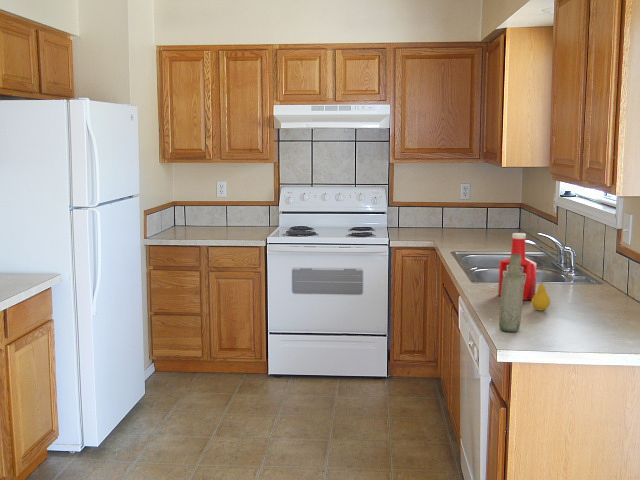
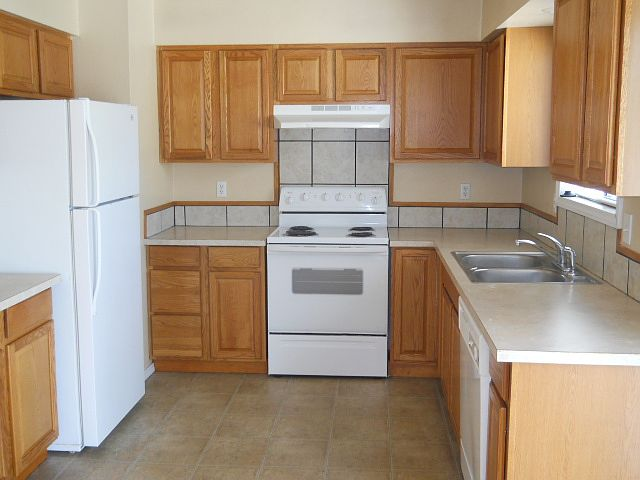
- fruit (541, 293)
- soap bottle (520, 265)
- bottle (511, 292)
